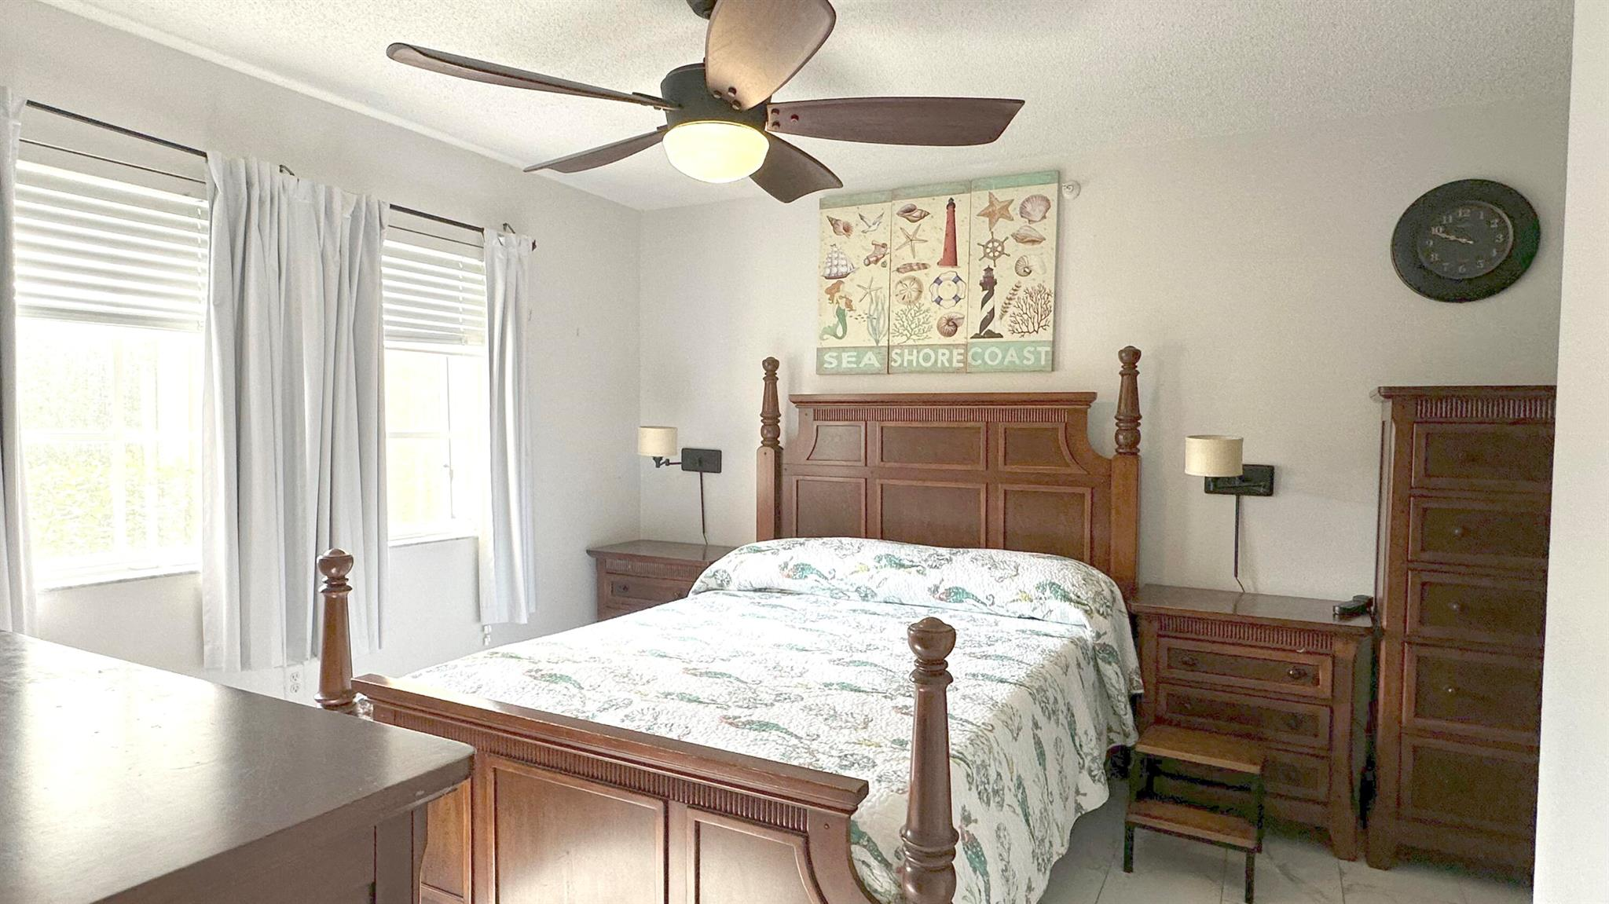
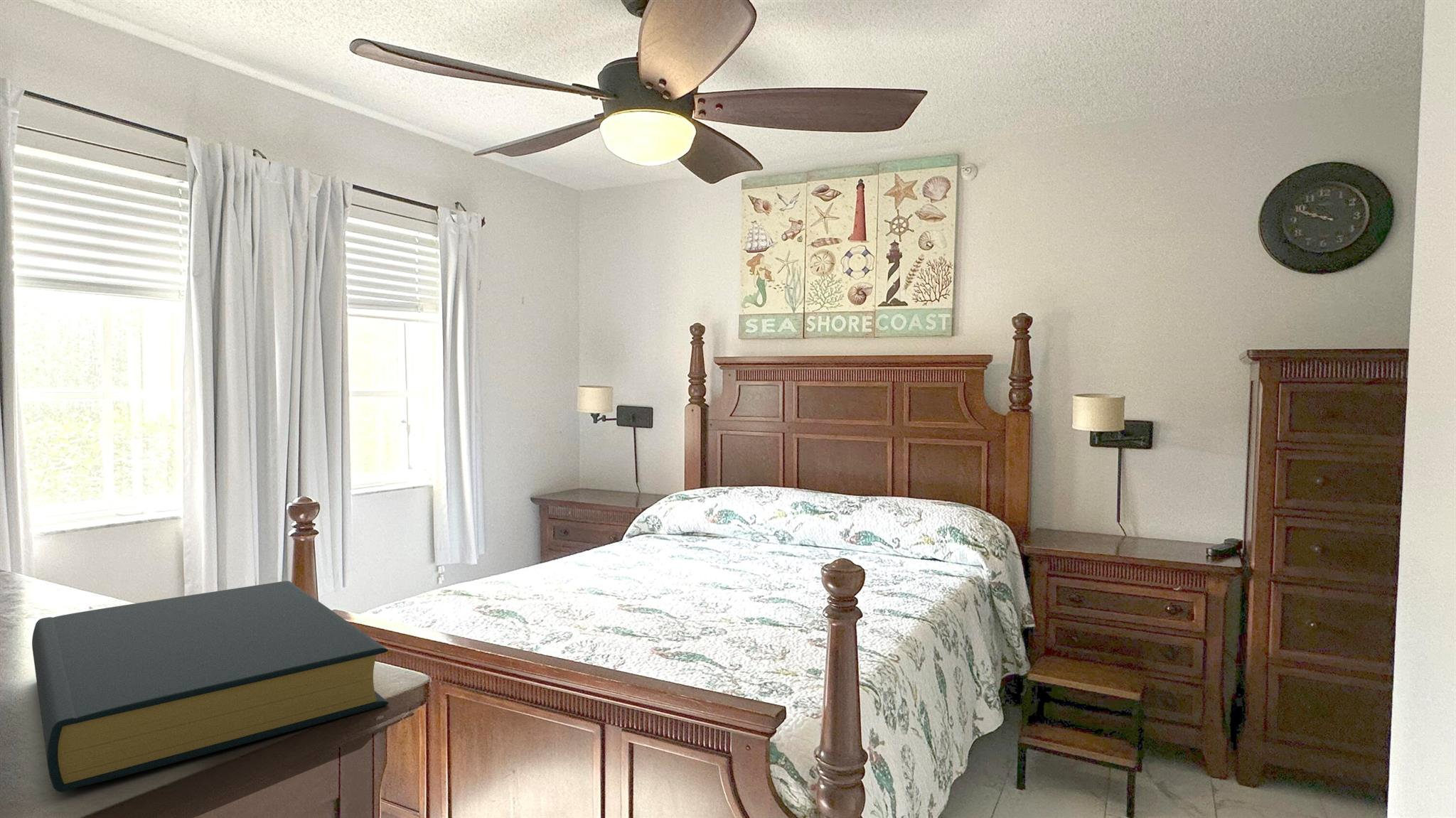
+ hardback book (200, 660)
